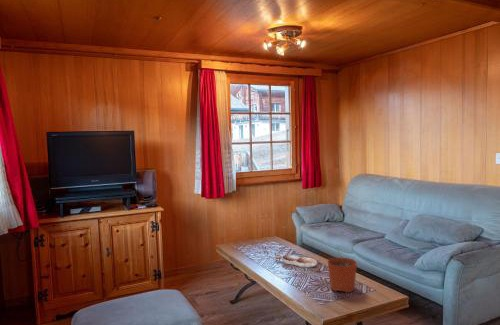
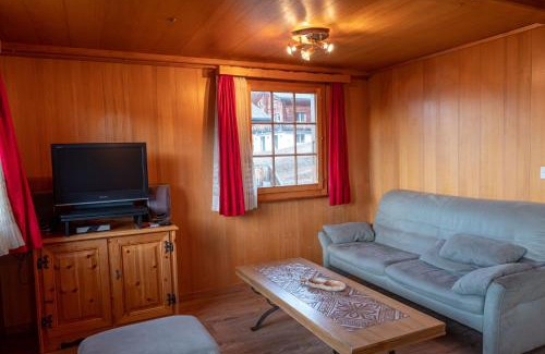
- plant pot (342, 268)
